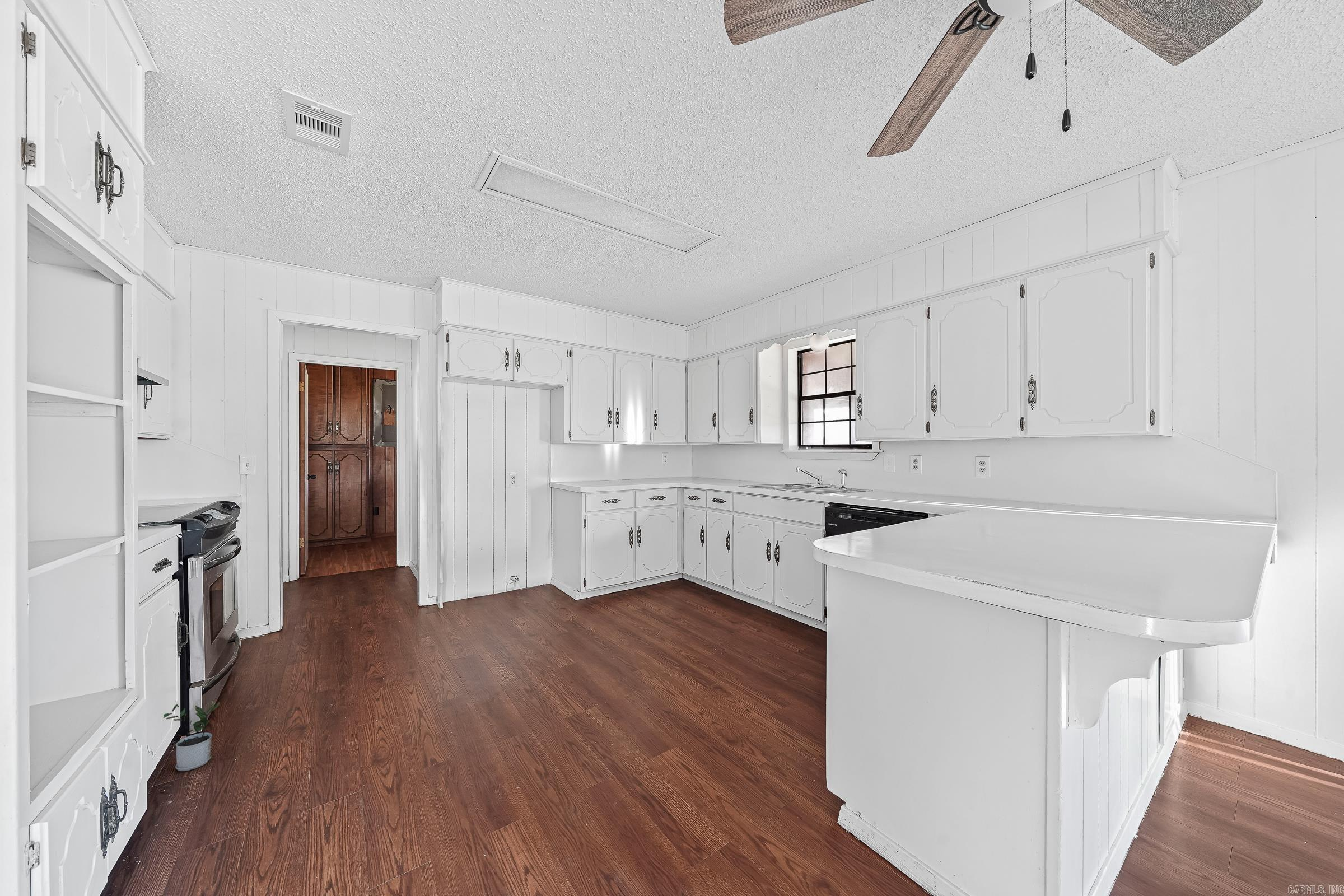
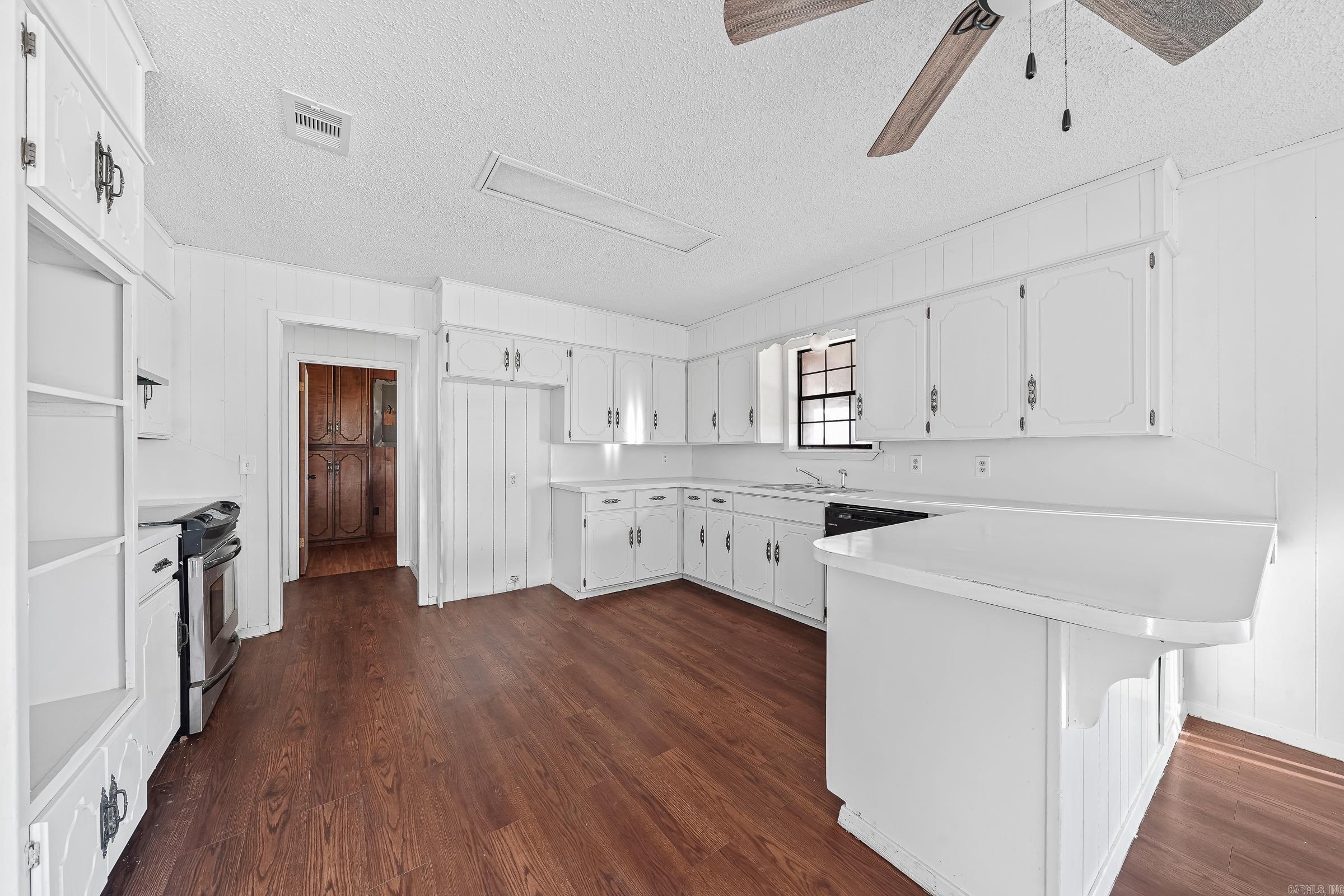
- potted plant (193, 735)
